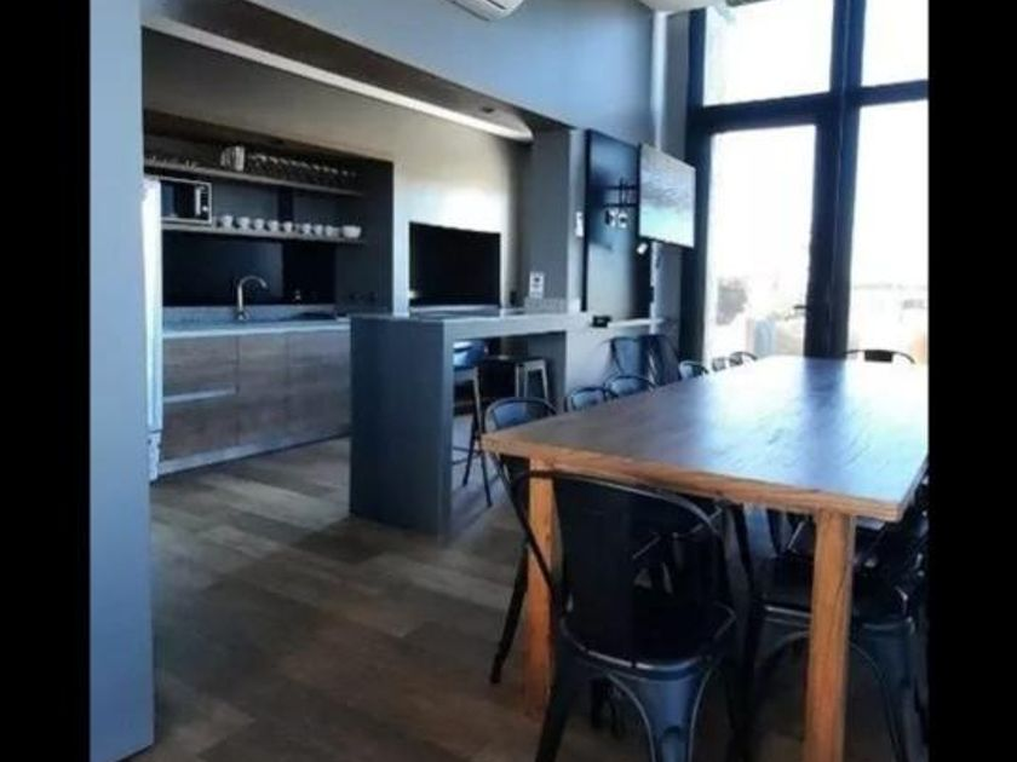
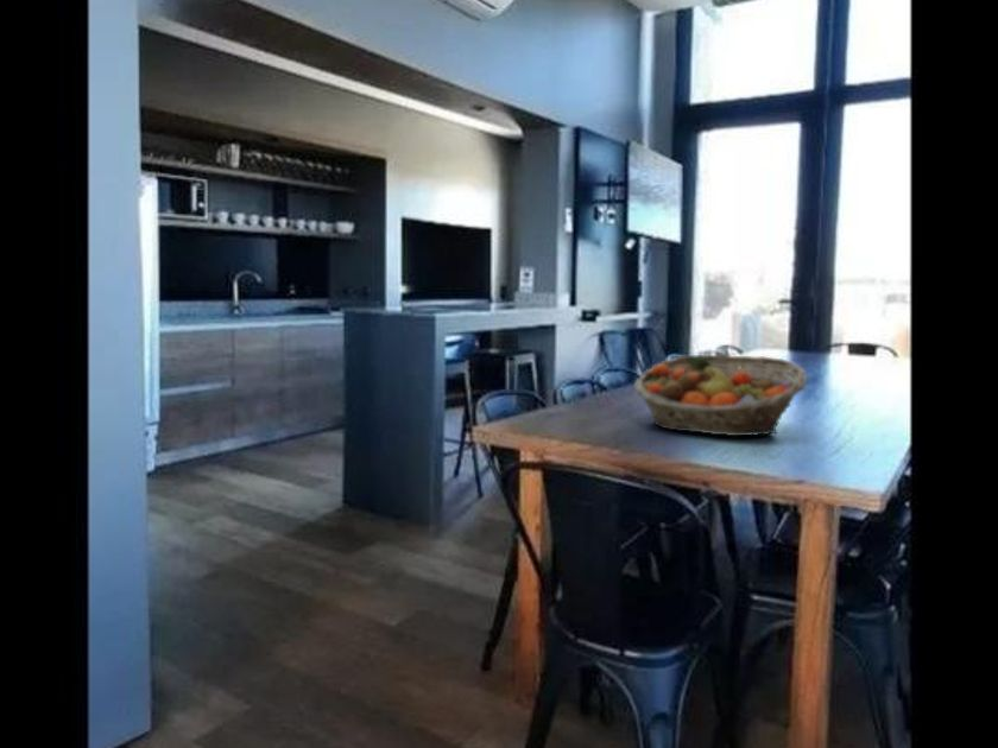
+ fruit basket (716, 392)
